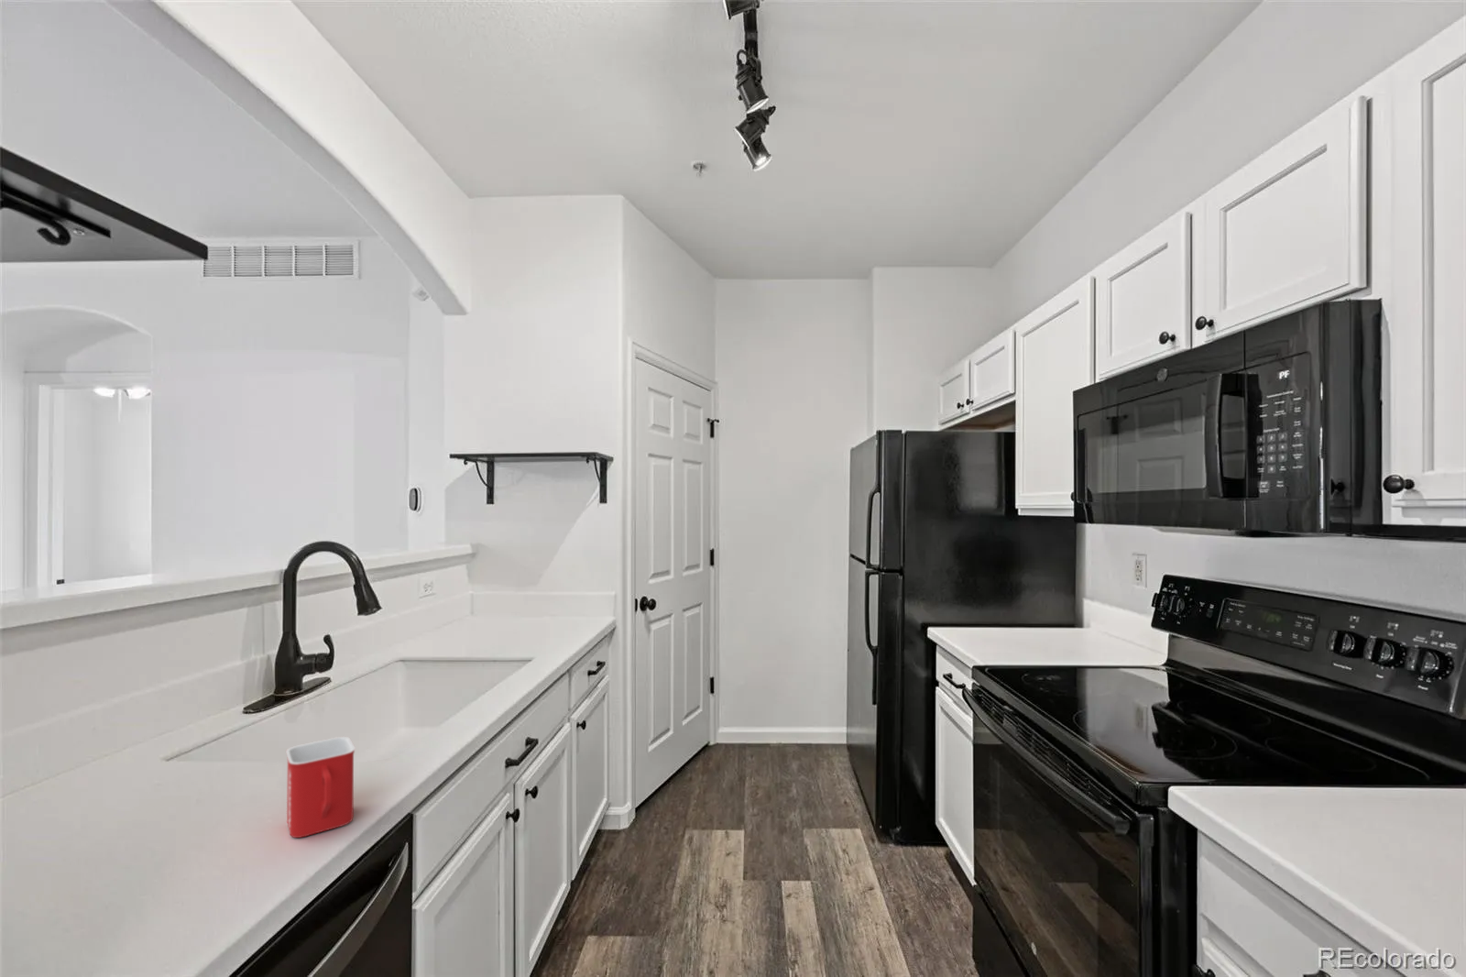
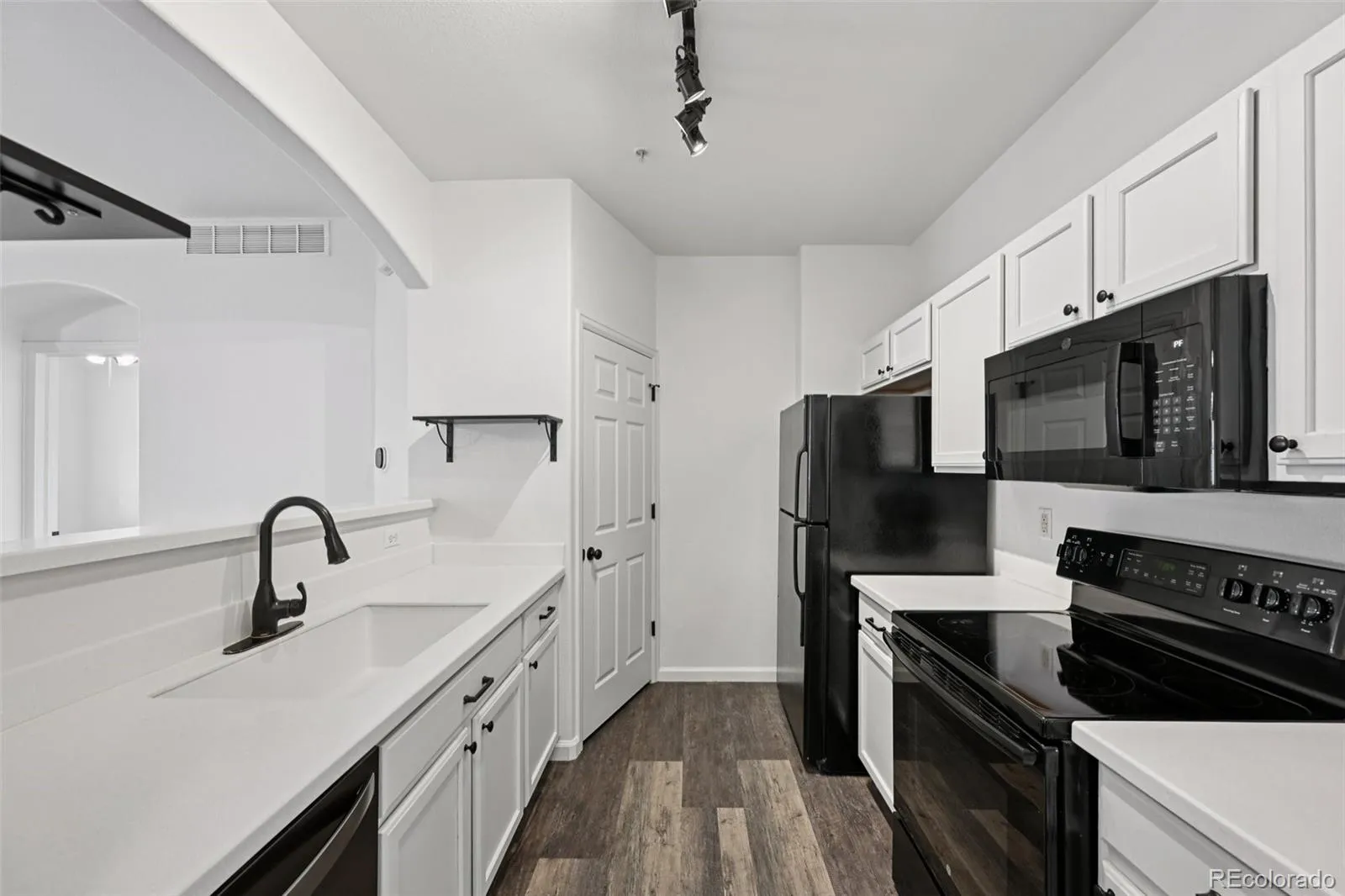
- mug (322, 789)
